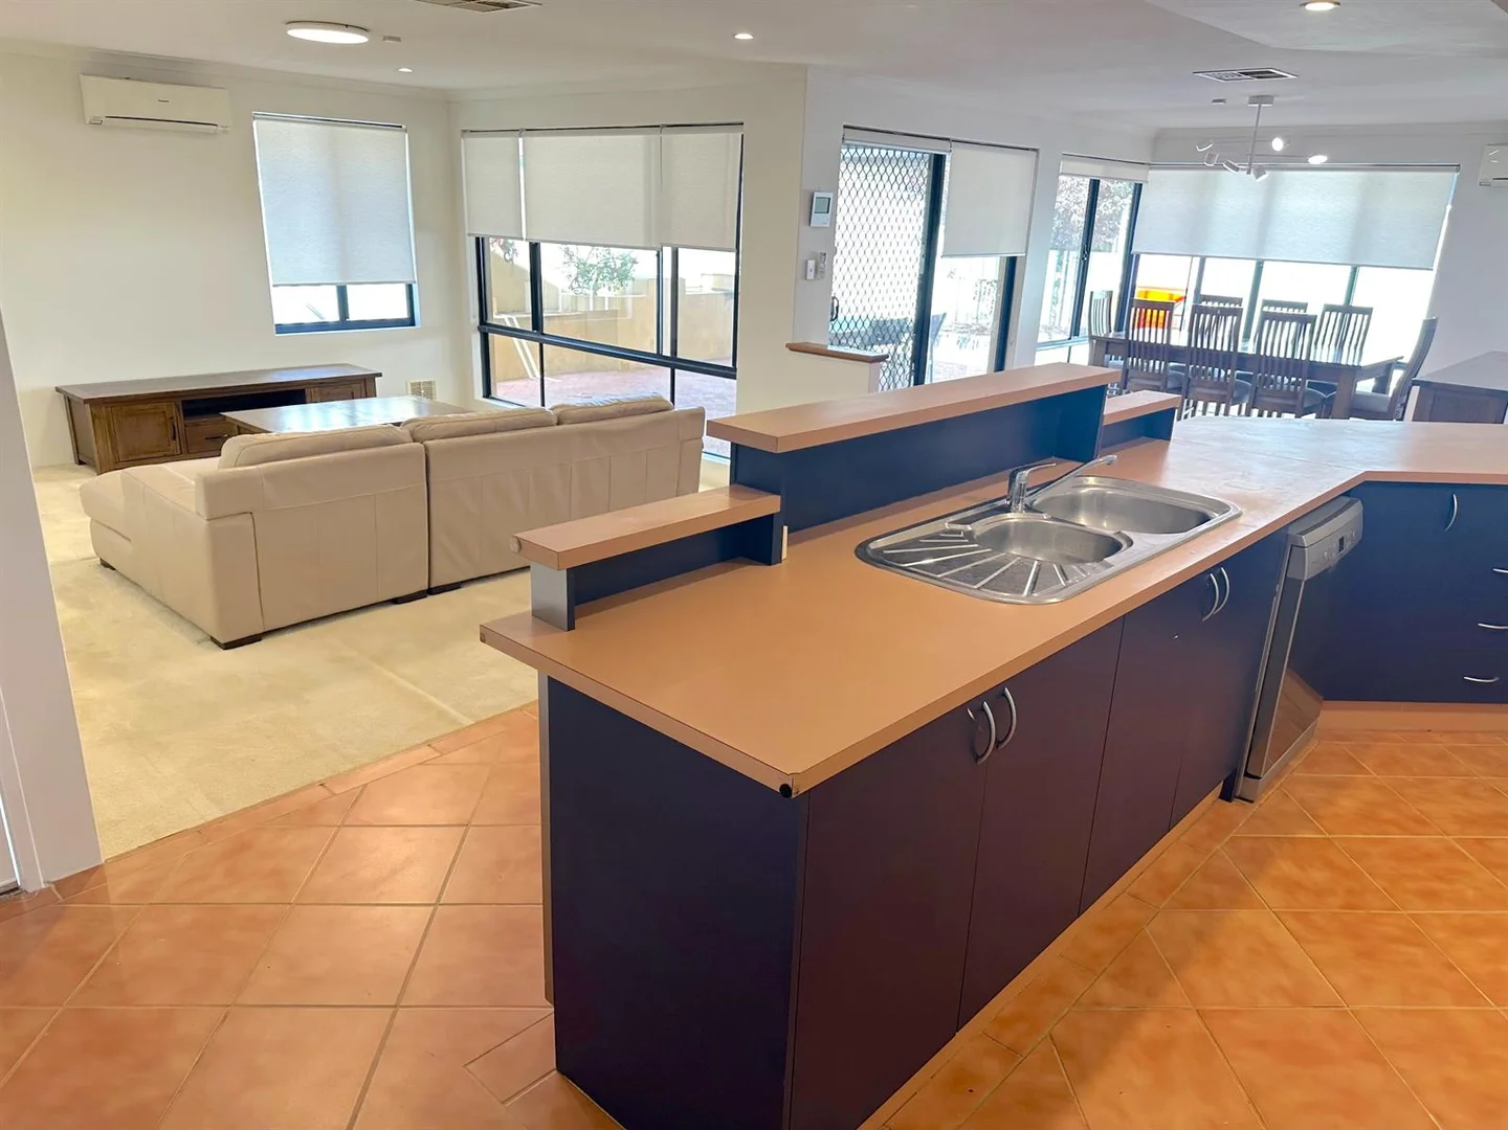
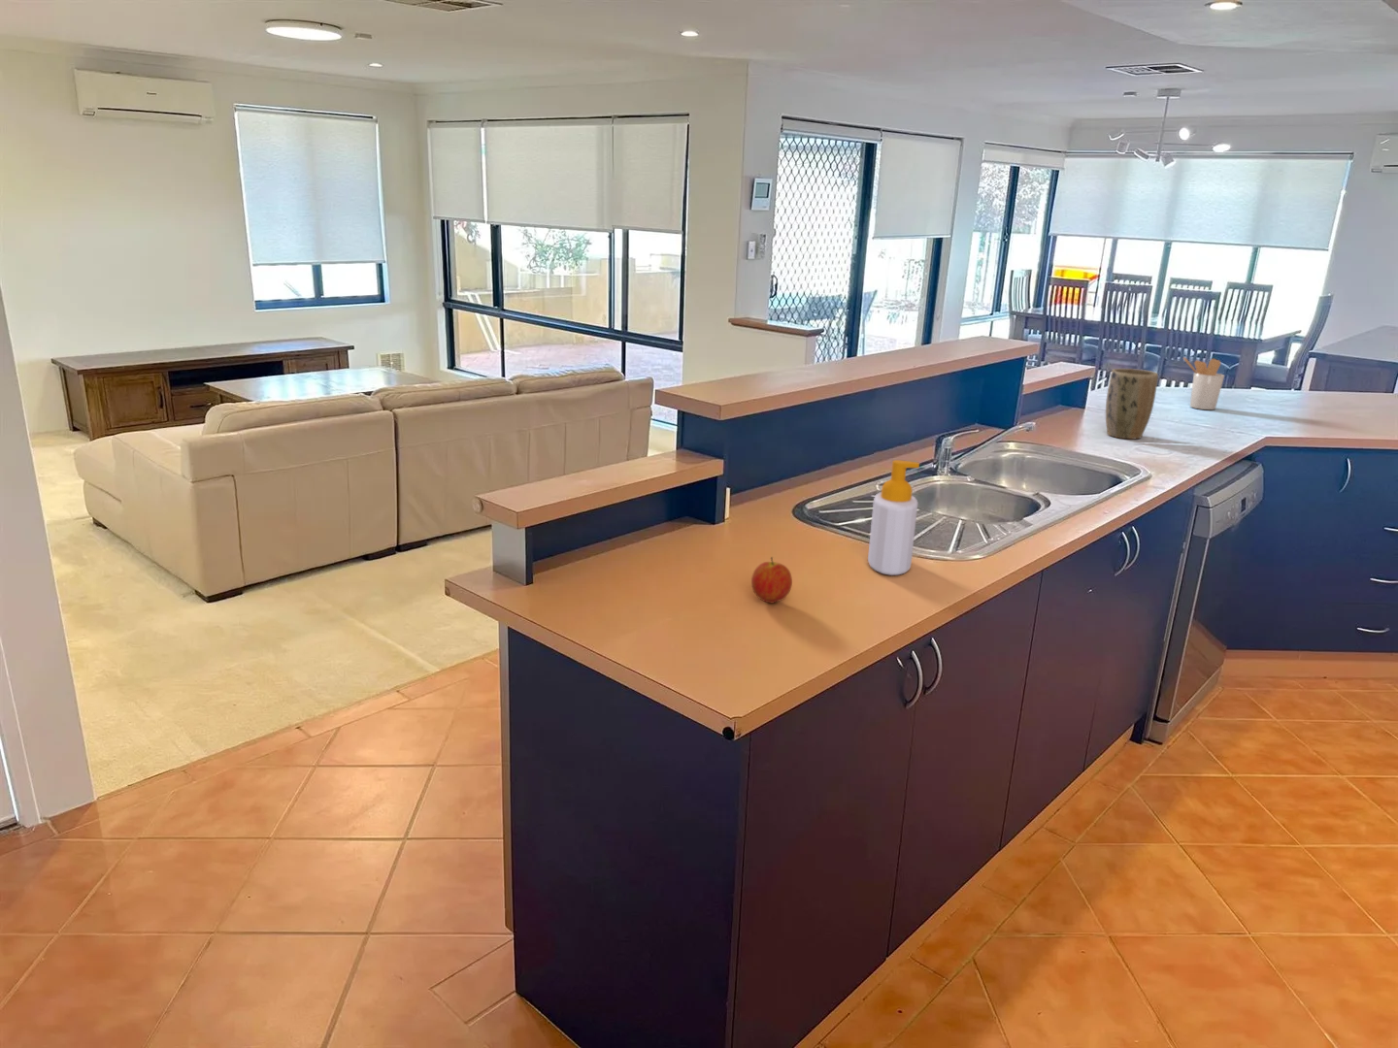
+ fruit (772, 578)
+ utensil holder (1199, 381)
+ soap bottle (894, 513)
+ plant pot (1129, 404)
